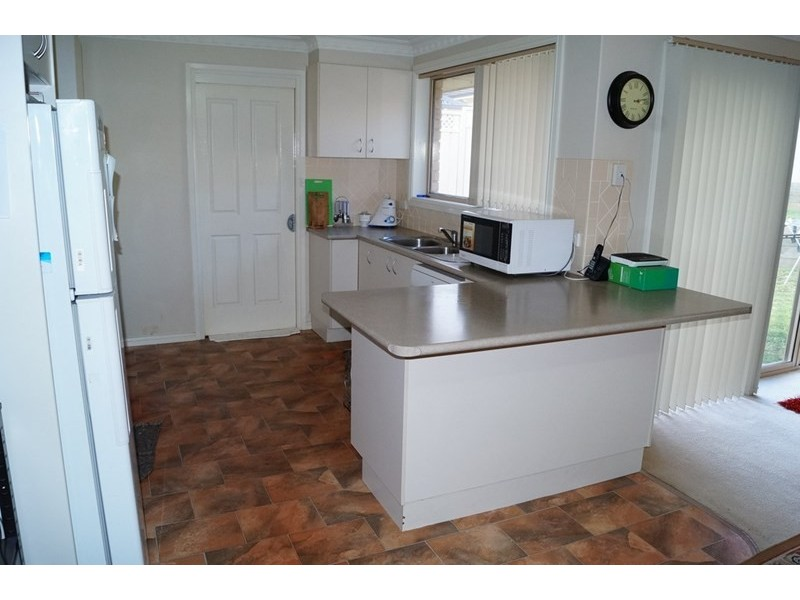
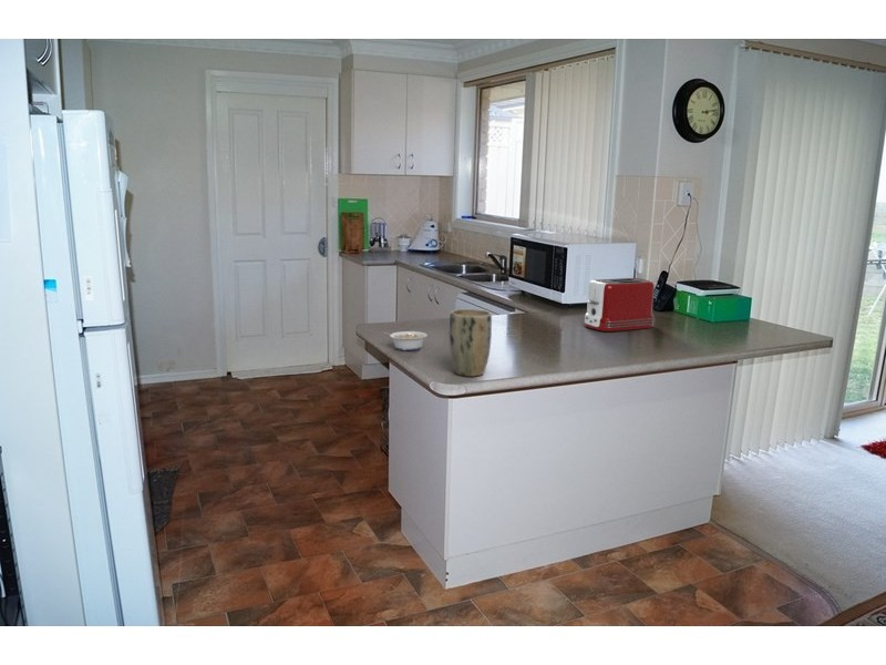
+ plant pot (470, 342)
+ legume (406, 340)
+ toaster (620, 303)
